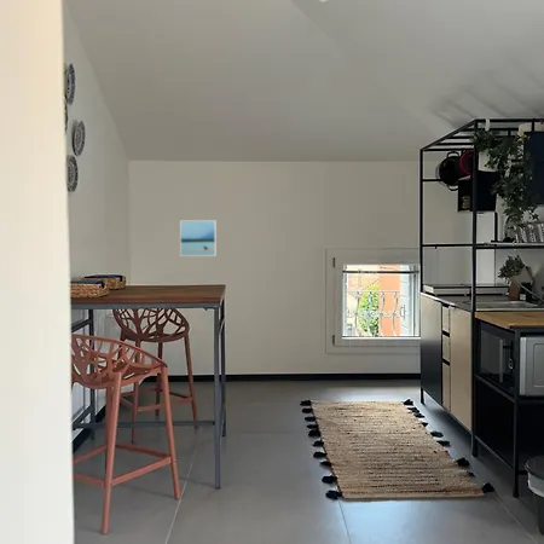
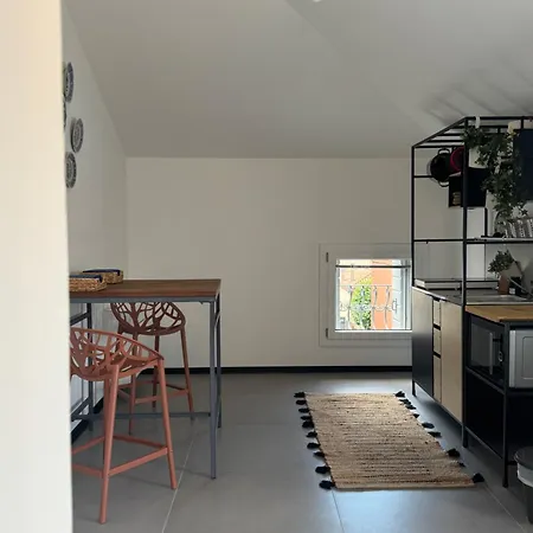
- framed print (197, 238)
